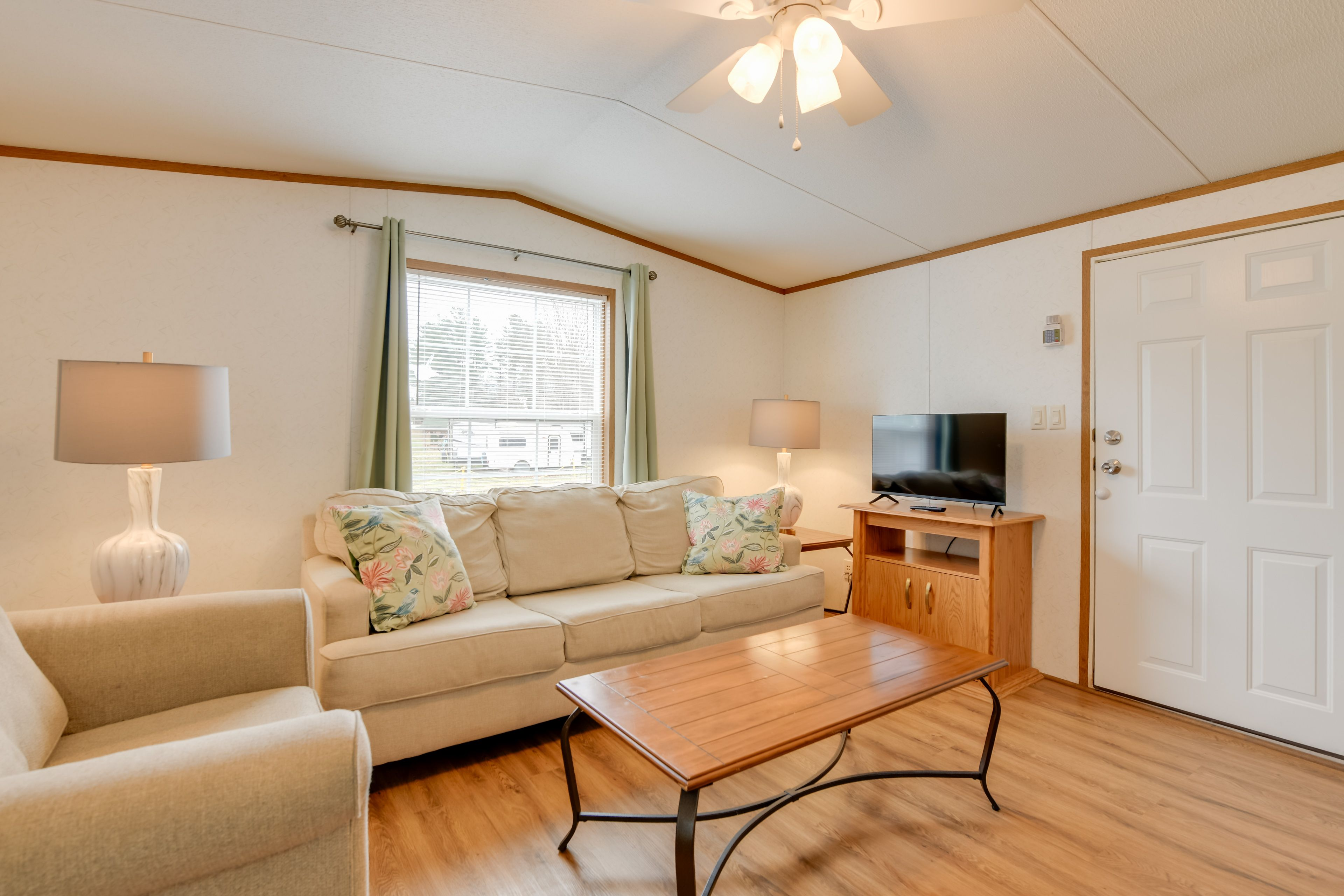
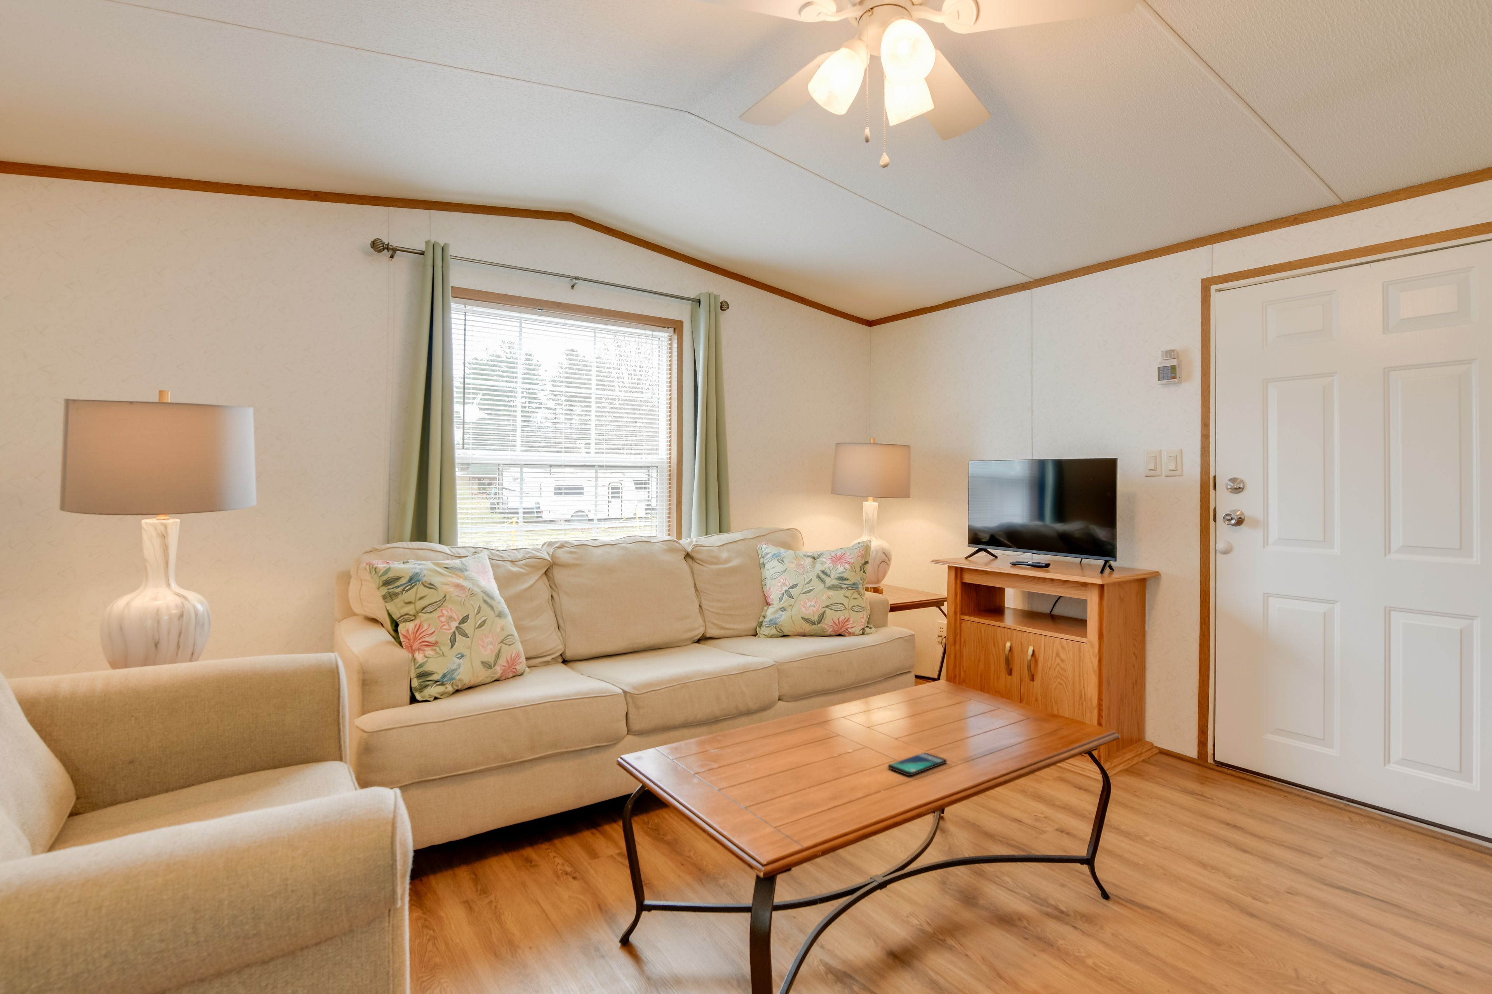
+ smartphone (917, 763)
